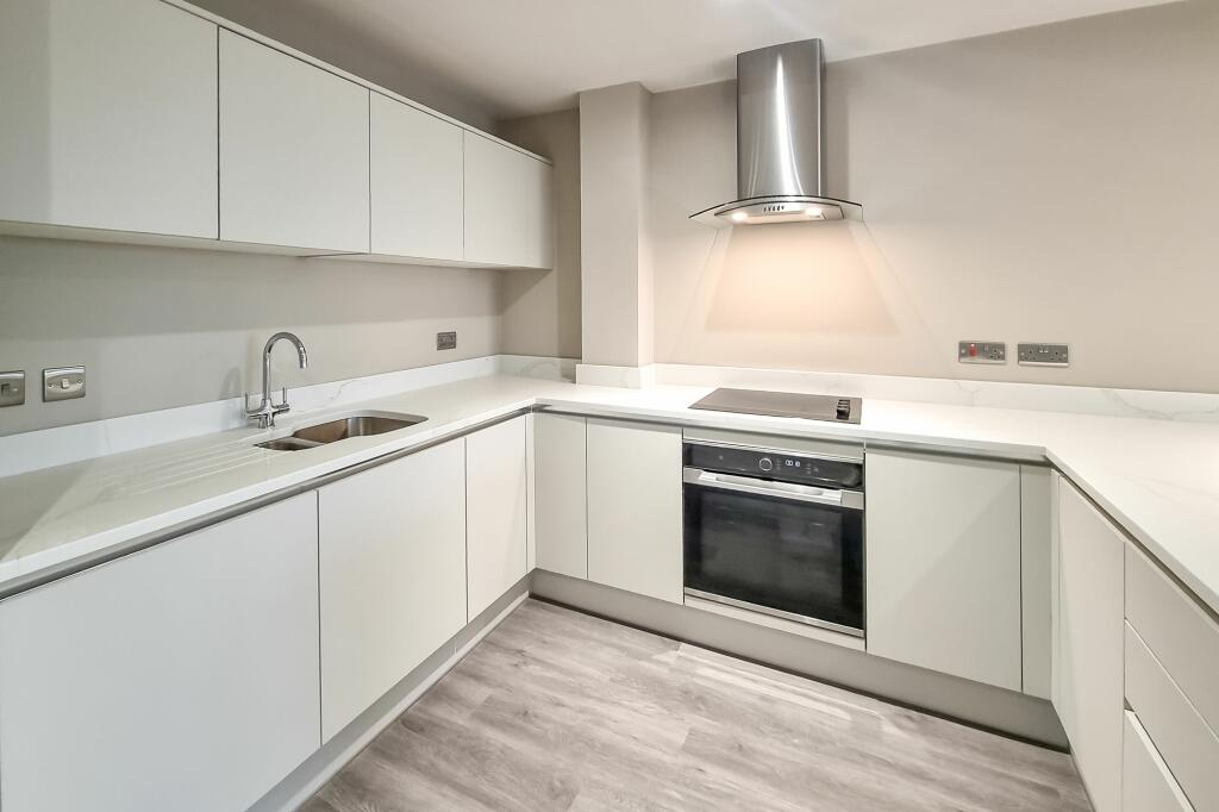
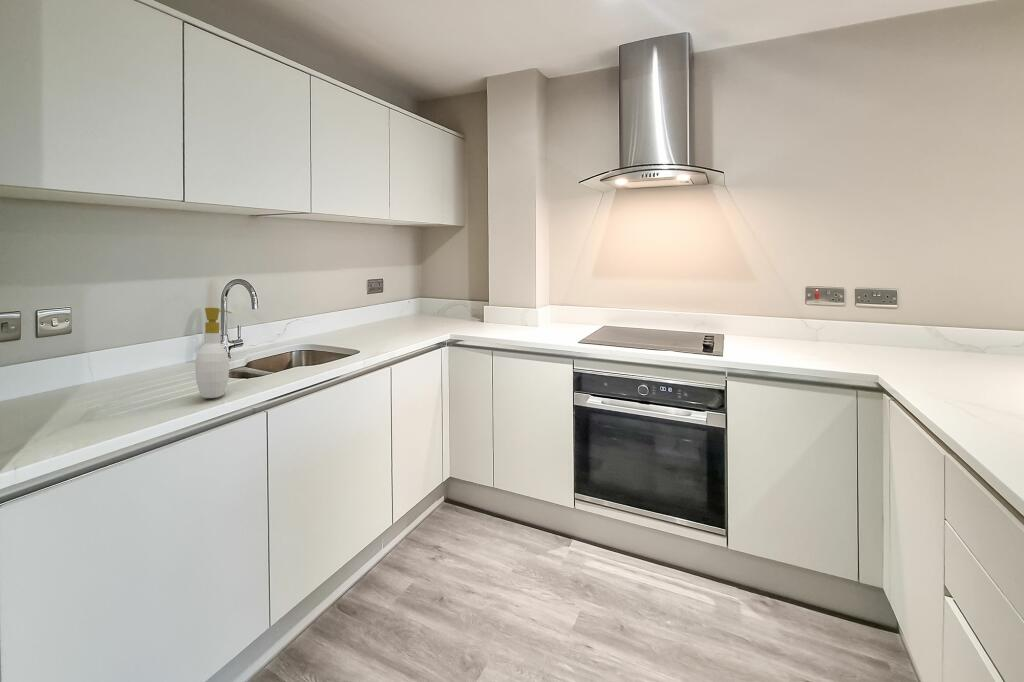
+ soap bottle (214, 352)
